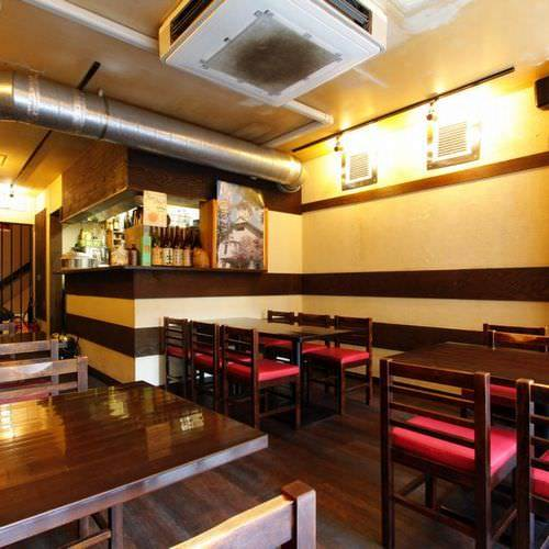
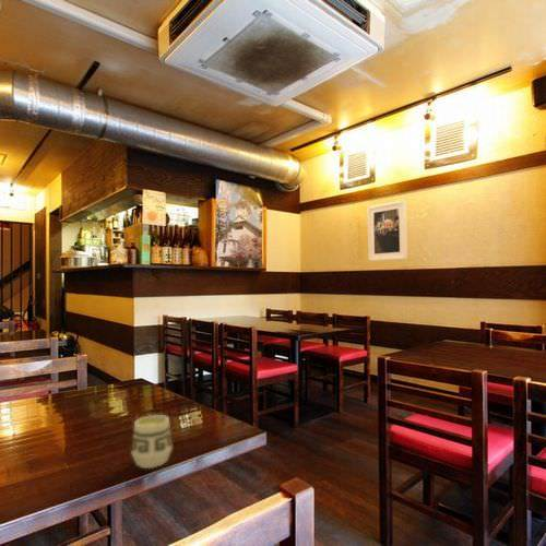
+ cup (152, 440)
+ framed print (387, 232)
